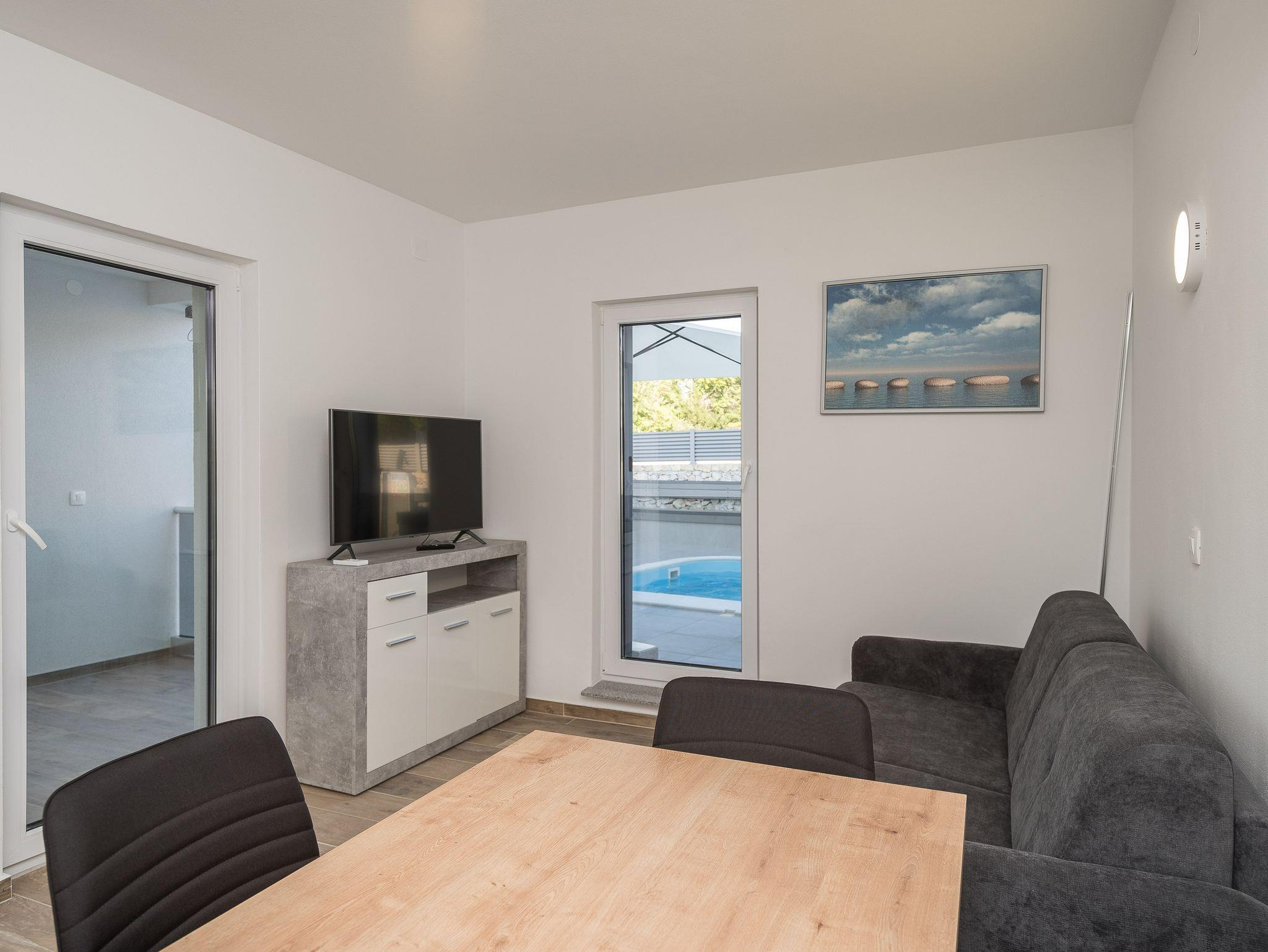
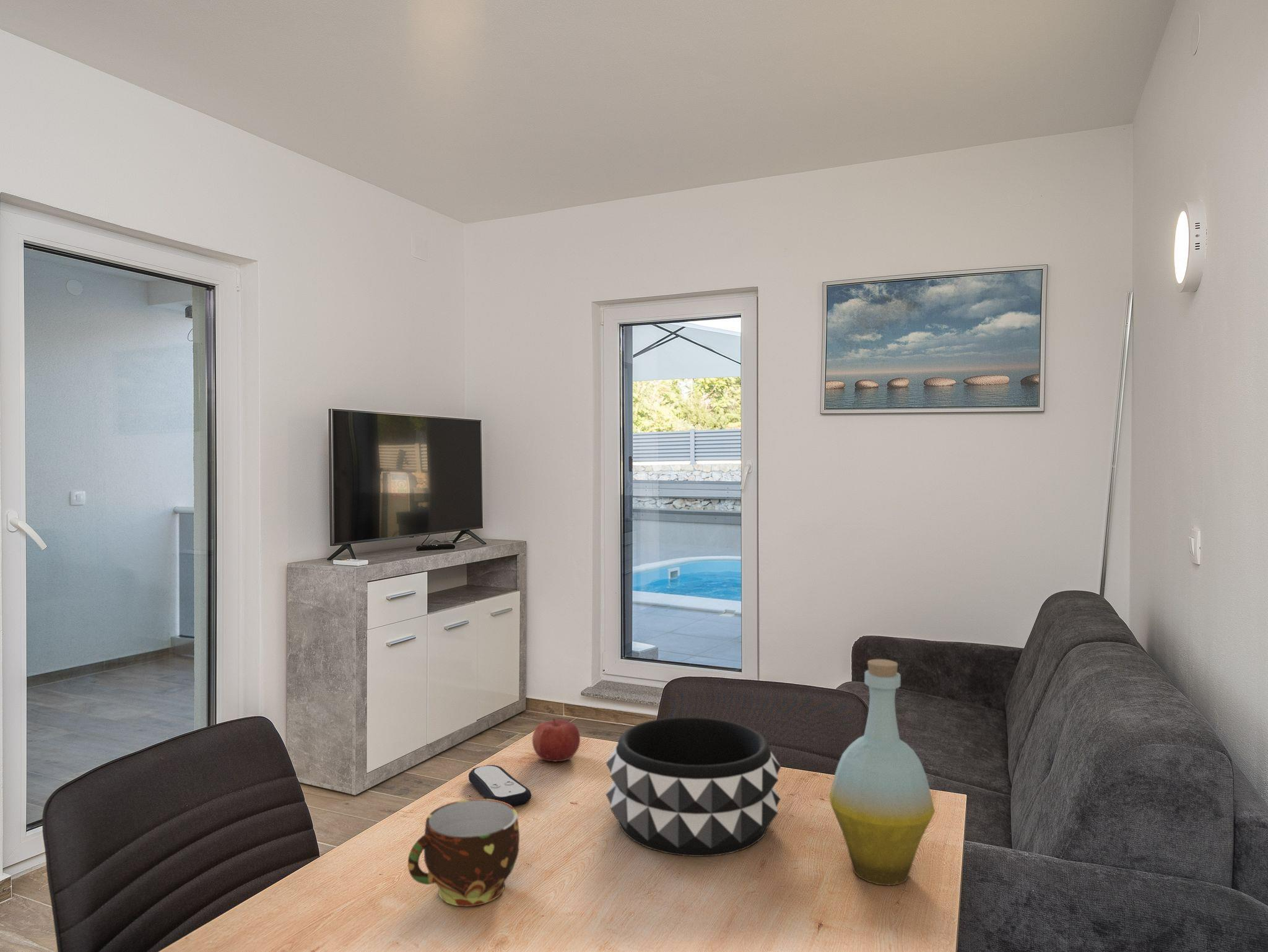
+ fruit (556, 738)
+ cup (468, 856)
+ remote control (497, 784)
+ decorative bowl (693, 781)
+ bottle (881, 767)
